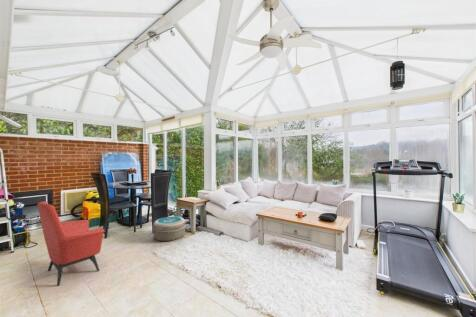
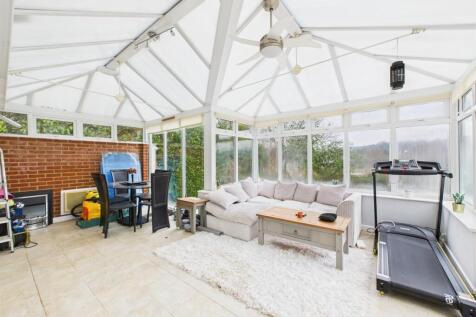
- armchair (76, 234)
- cosmetic container (169, 227)
